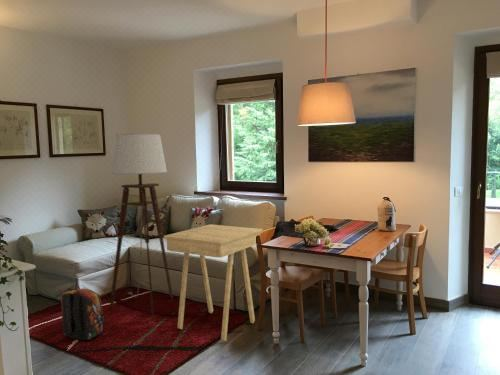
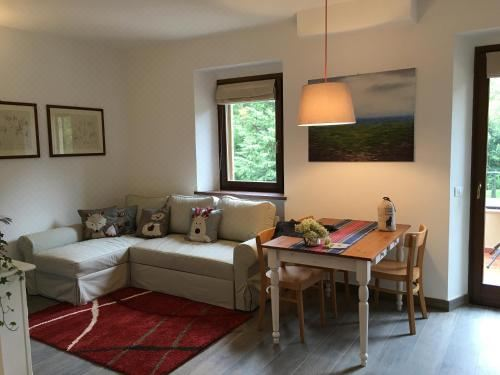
- side table (208, 280)
- backpack (81, 311)
- floor lamp (141, 221)
